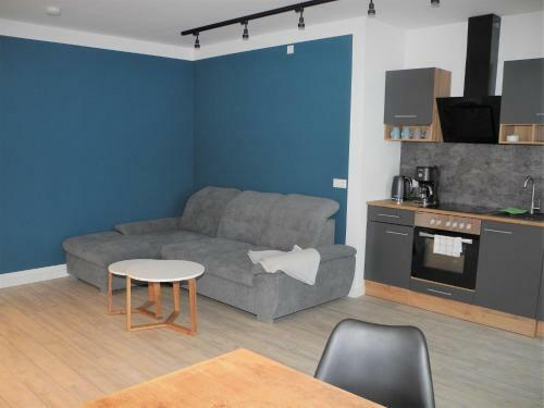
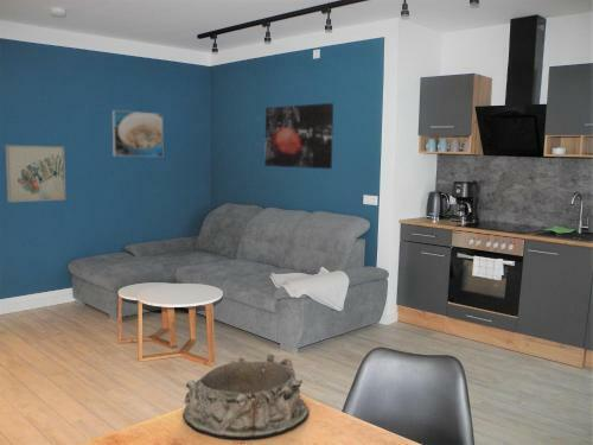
+ wall art (296, 136)
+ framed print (138, 134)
+ wall art (36, 173)
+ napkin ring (248, 392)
